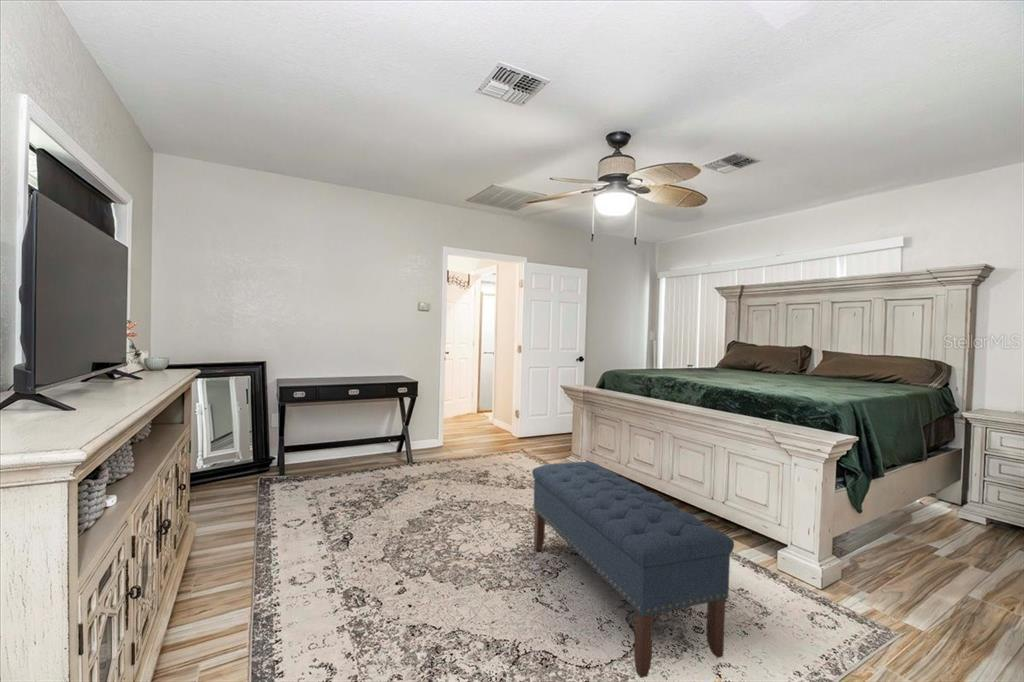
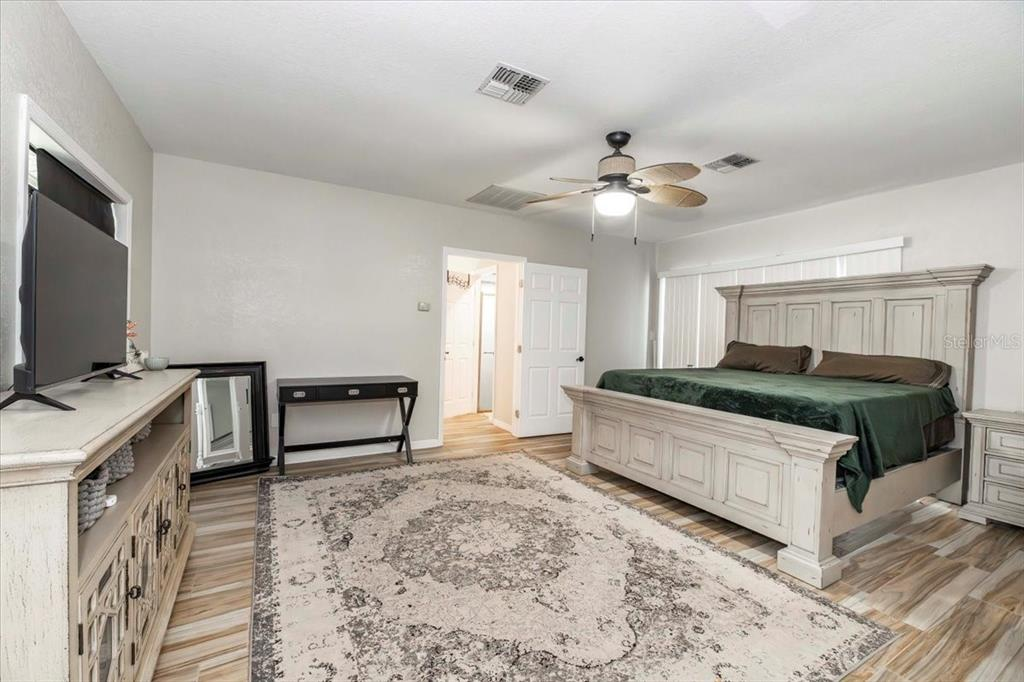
- bench (612, 541)
